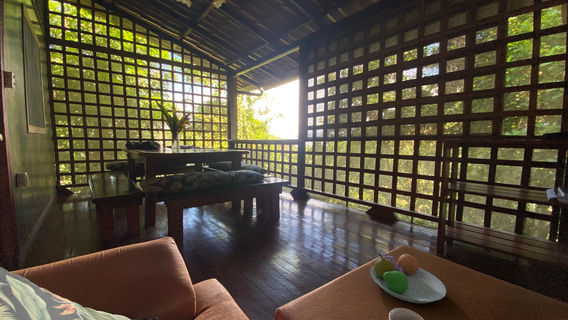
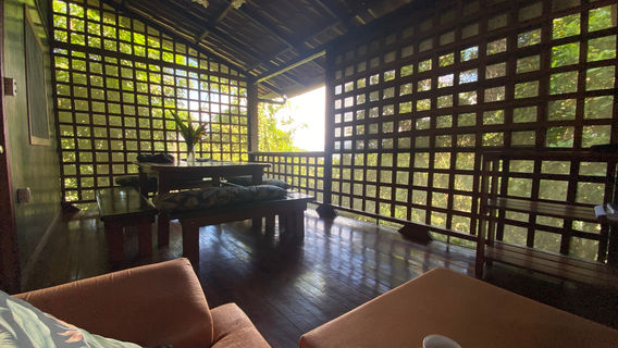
- fruit bowl (403, 272)
